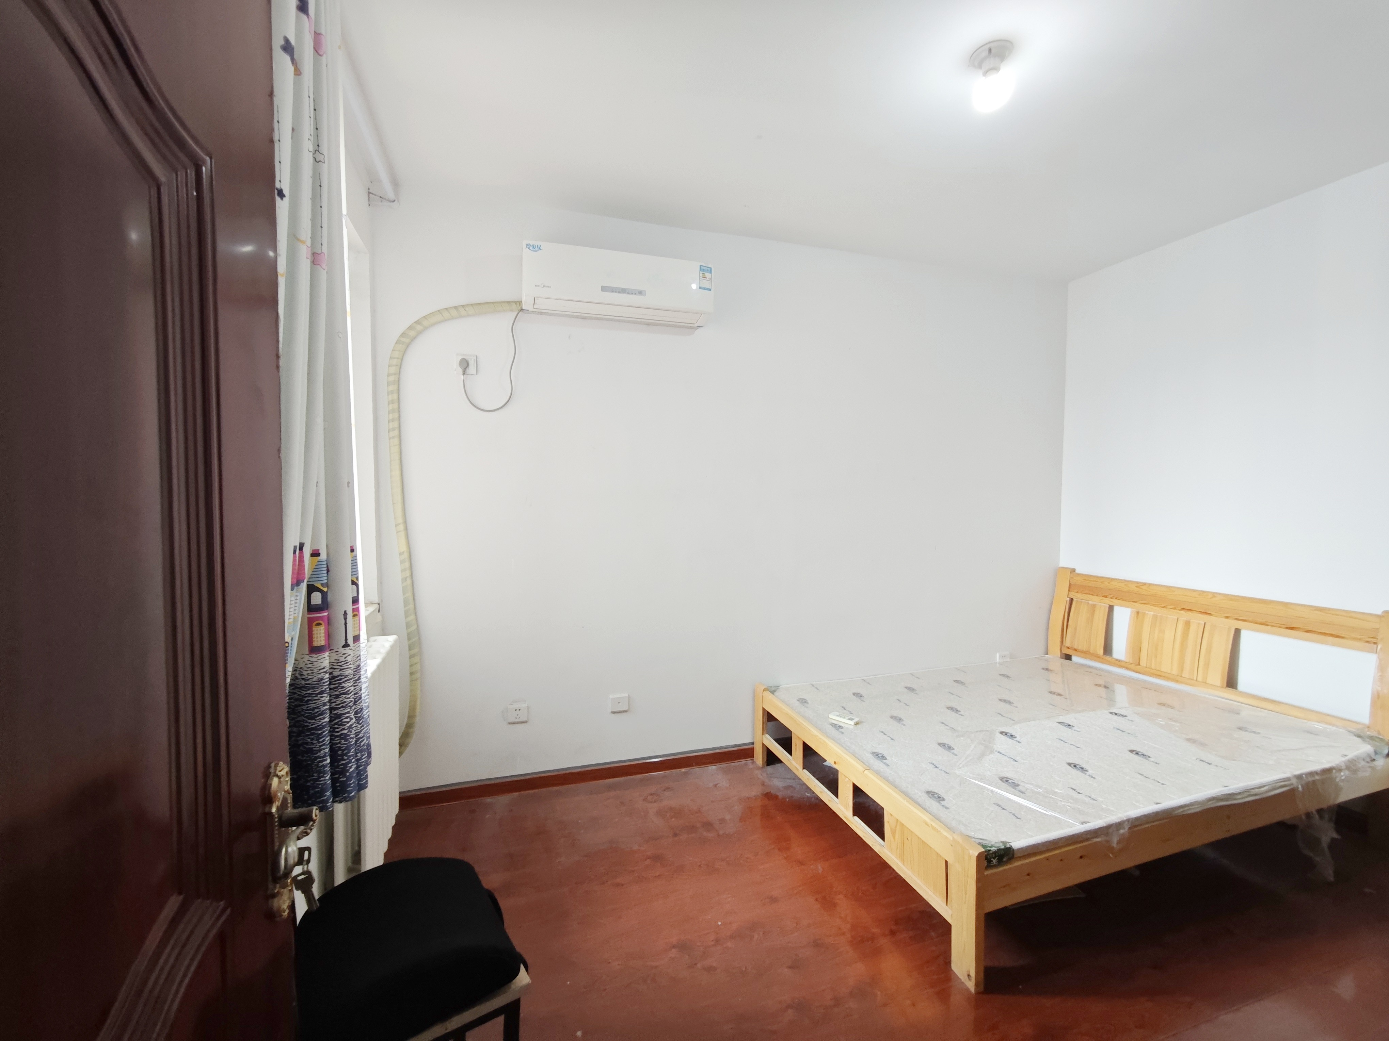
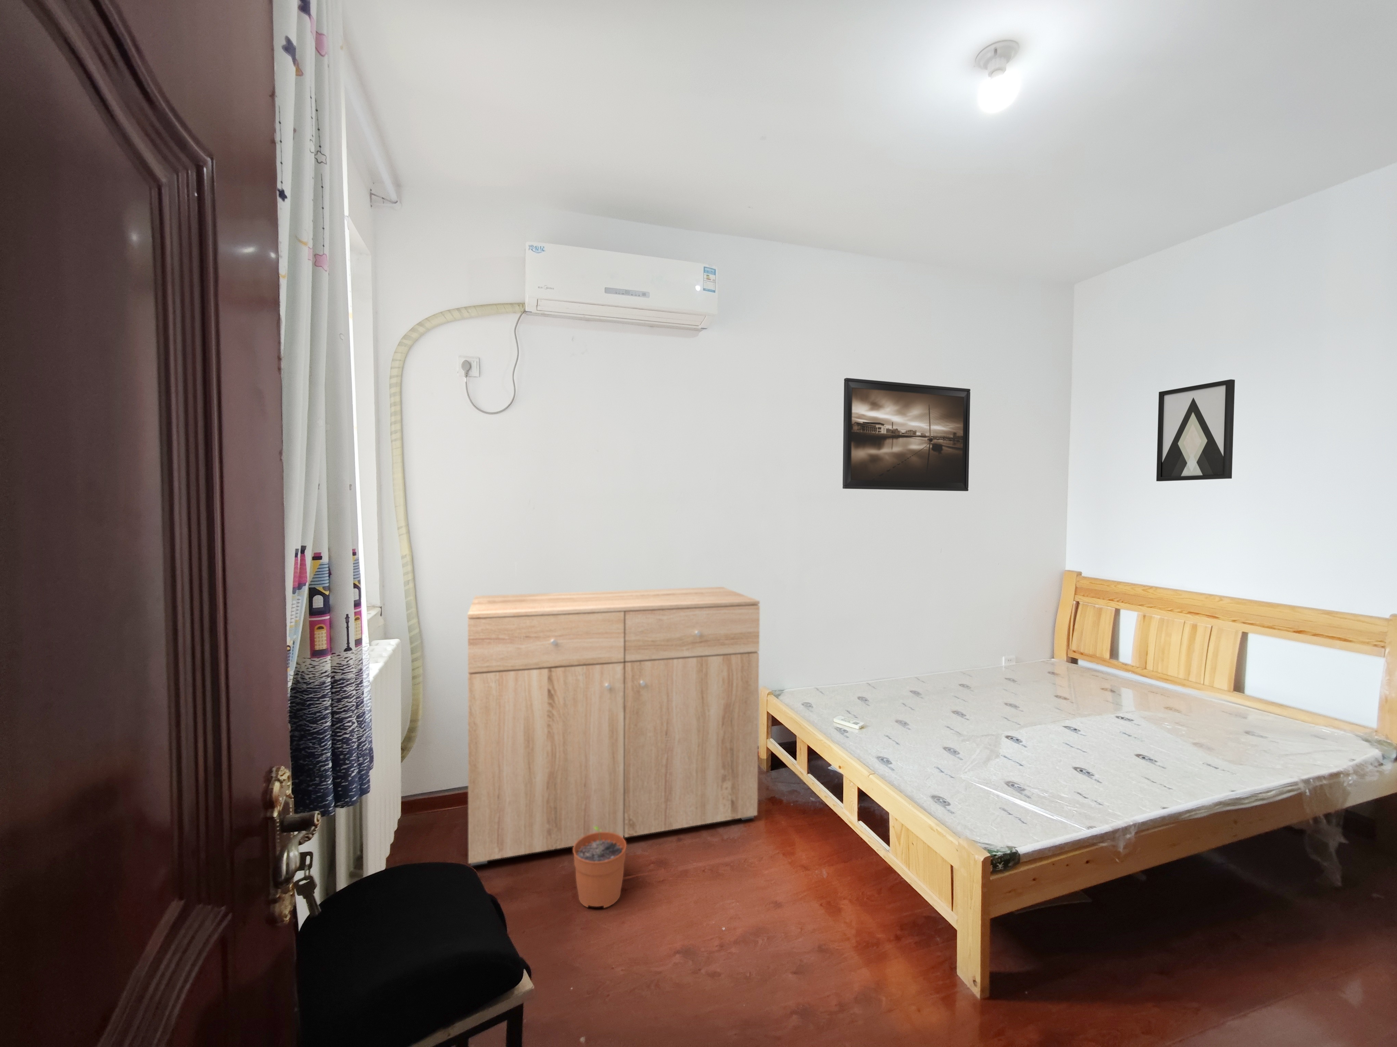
+ plant pot (600, 858)
+ wall art (1194, 433)
+ dresser (615, 707)
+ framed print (909, 437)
